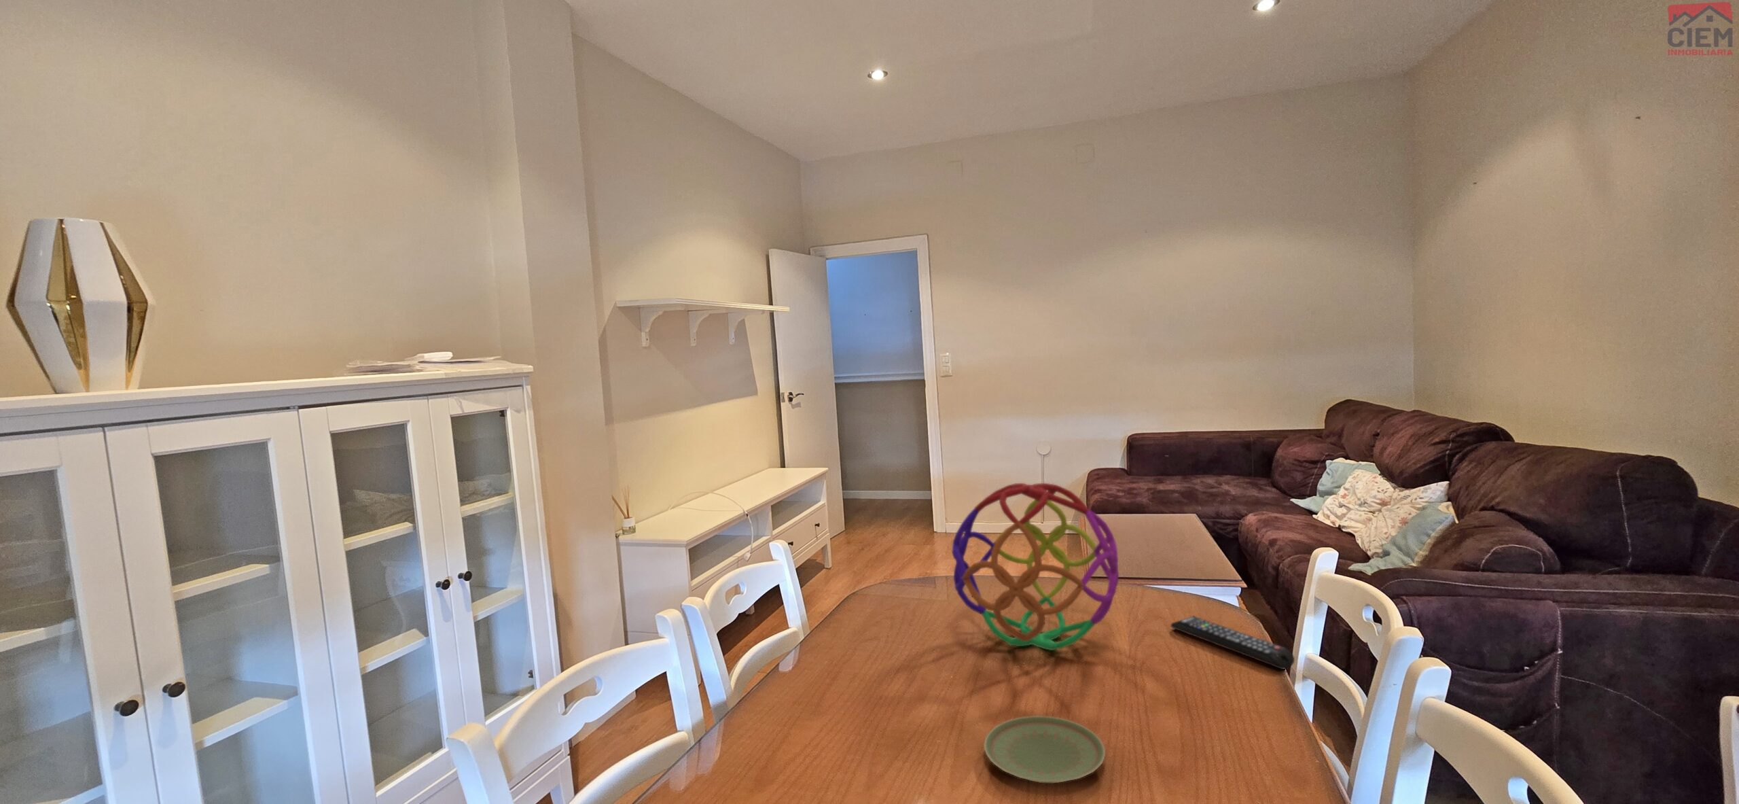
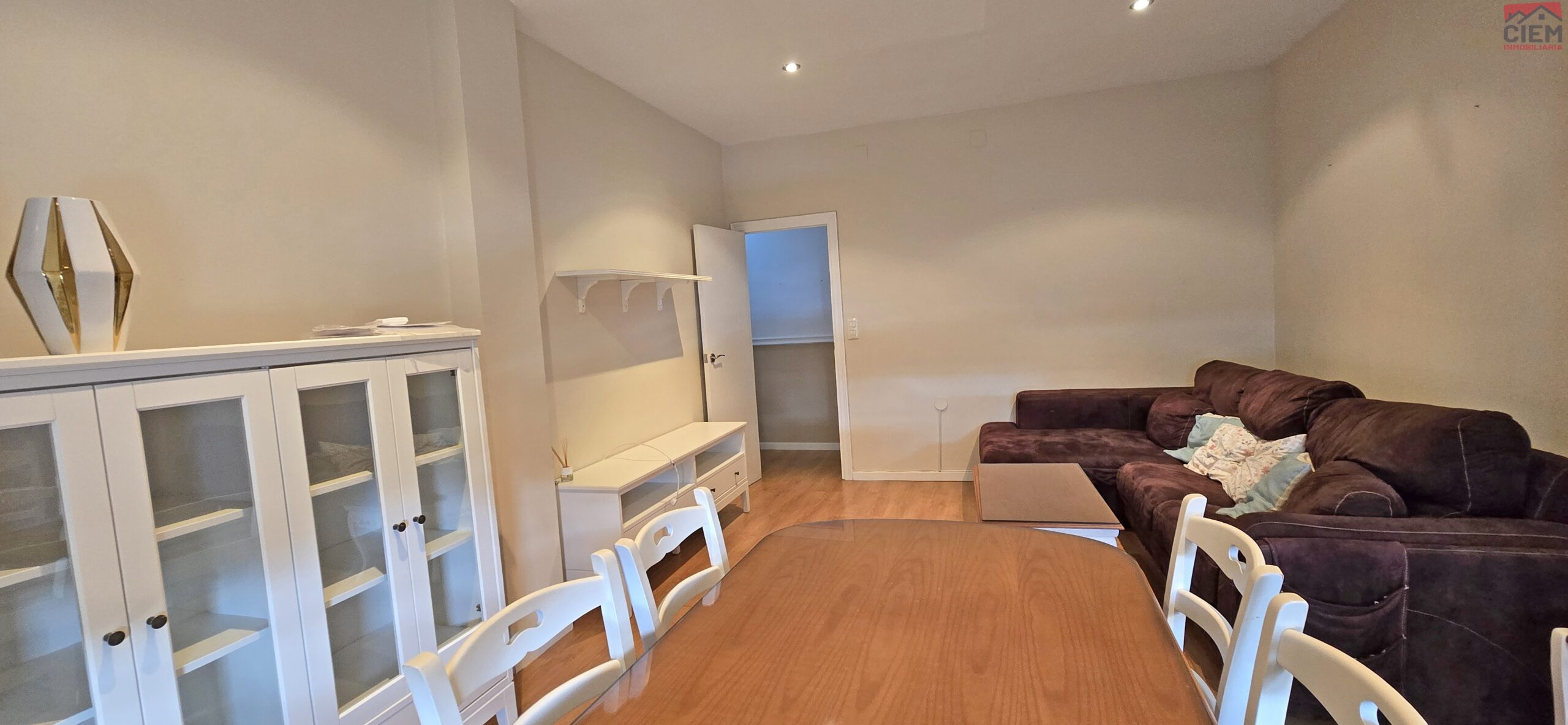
- plate (1044, 752)
- decorative orb (1031, 563)
- remote control (1228, 640)
